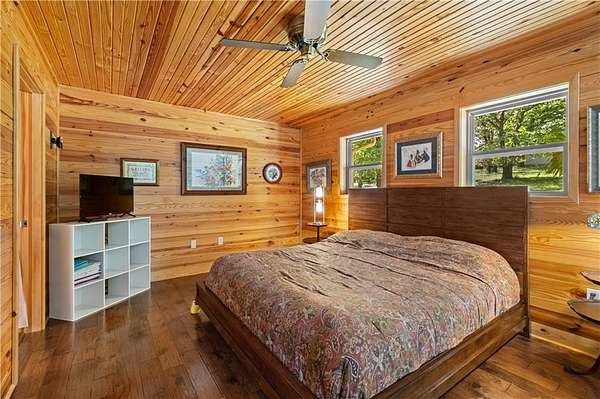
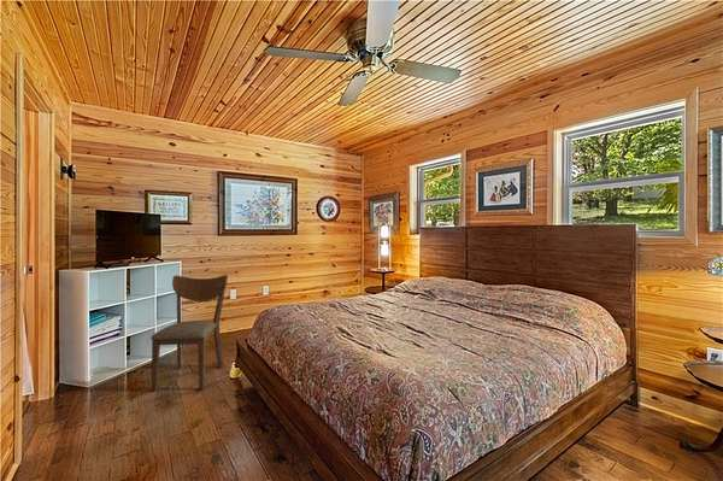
+ chair (192, 327)
